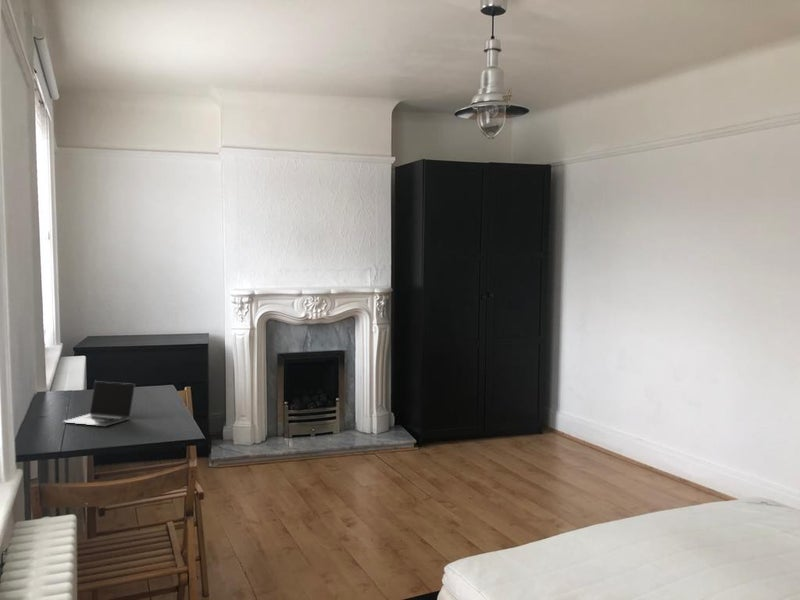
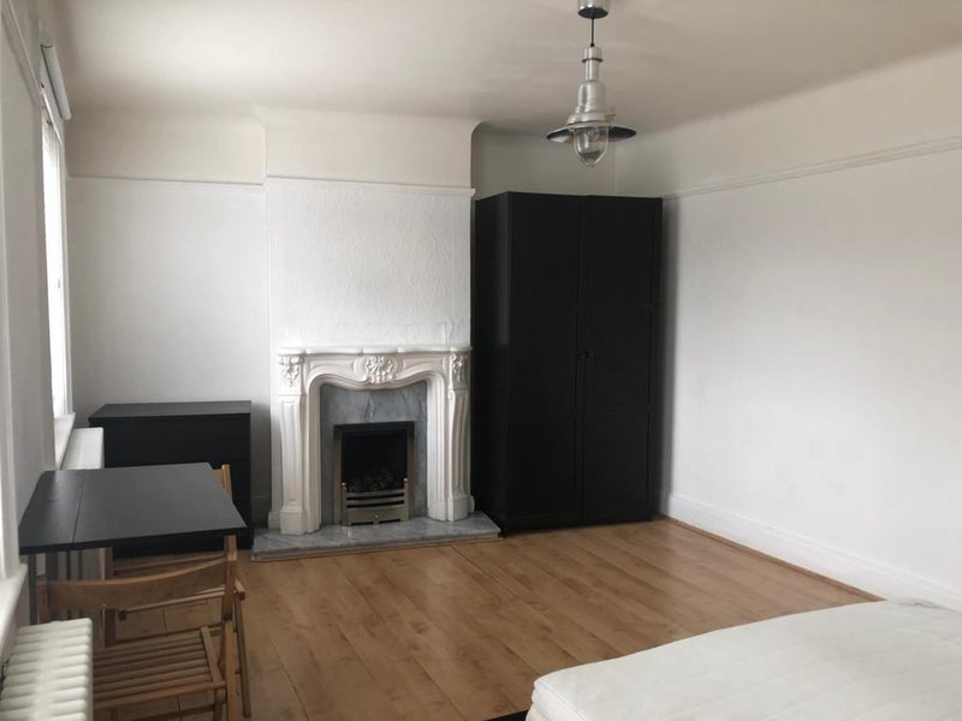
- laptop (116, 404)
